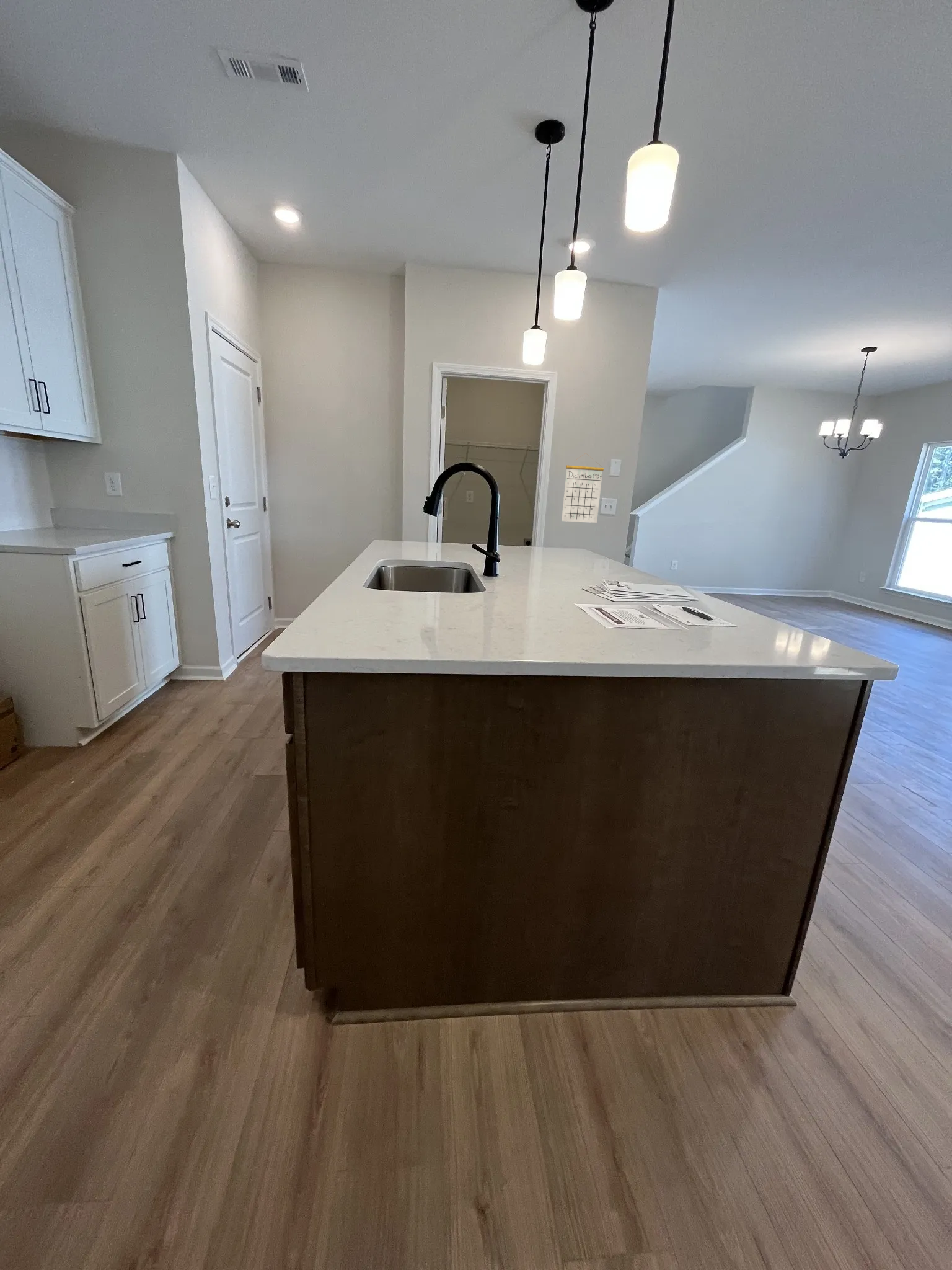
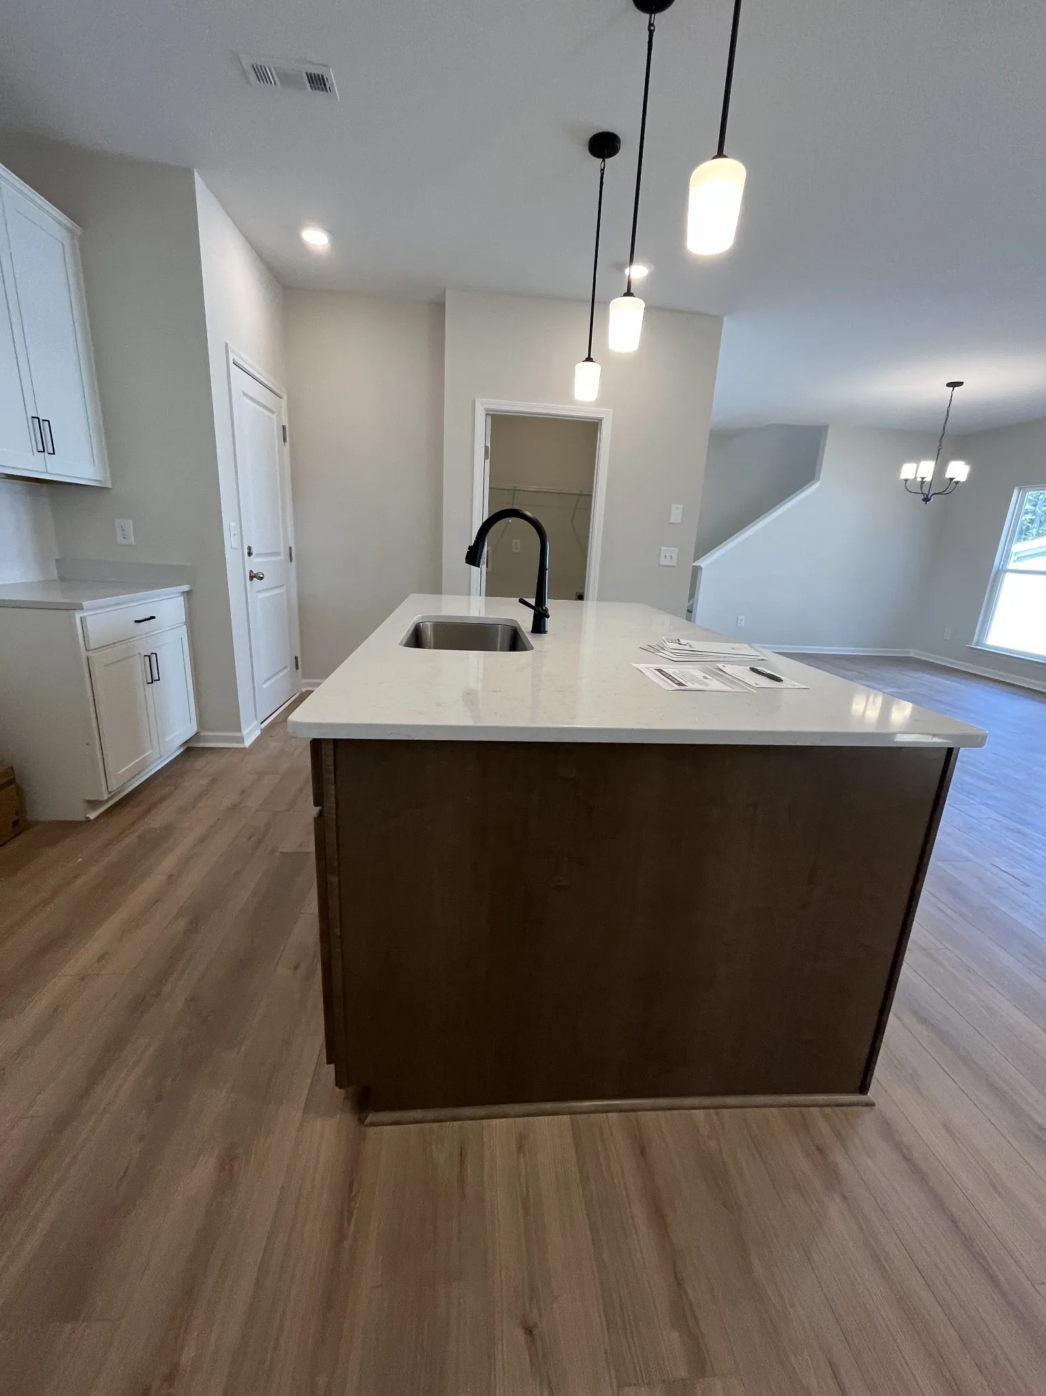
- calendar (583, 487)
